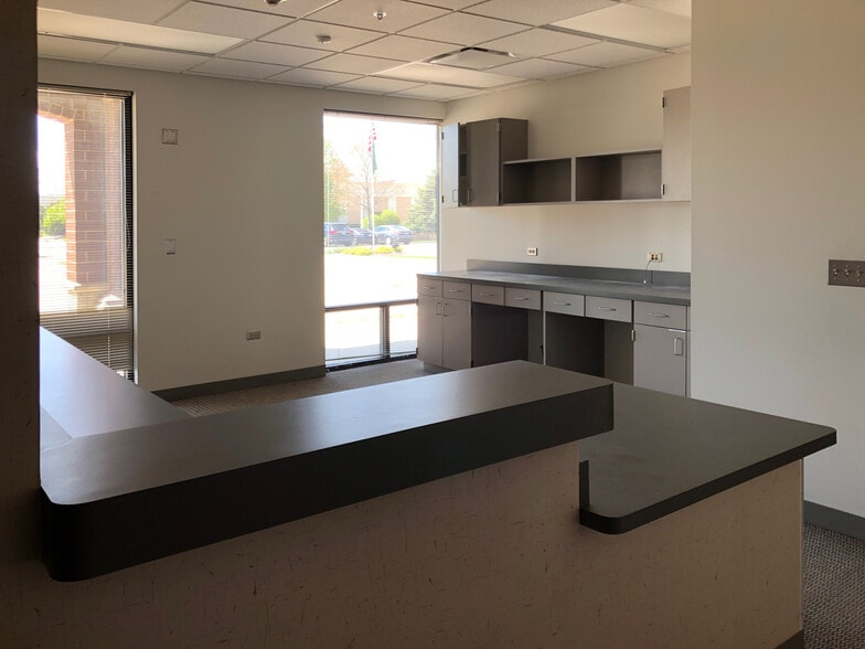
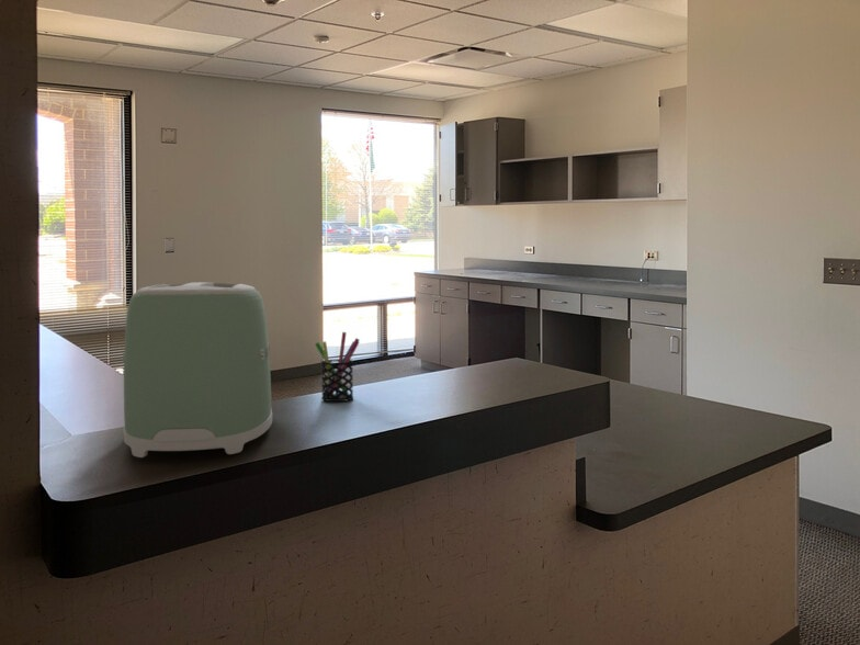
+ toaster (200, 358)
+ pen holder (335, 365)
